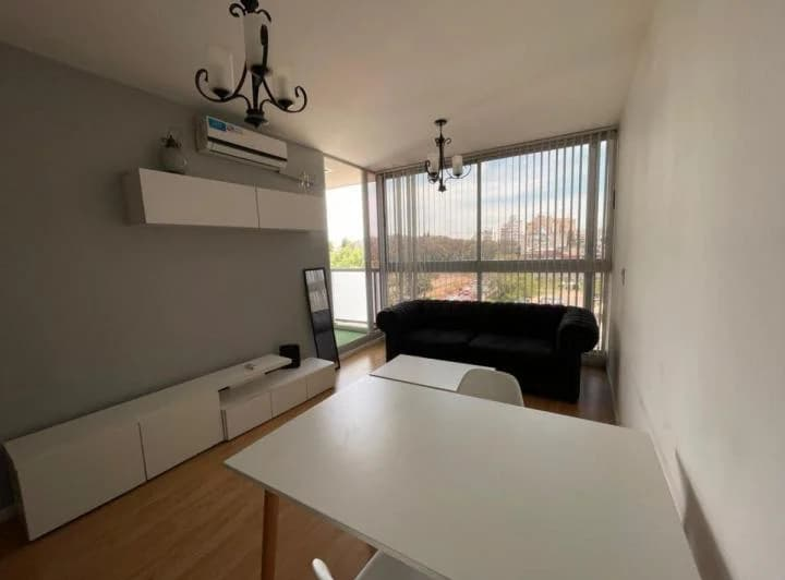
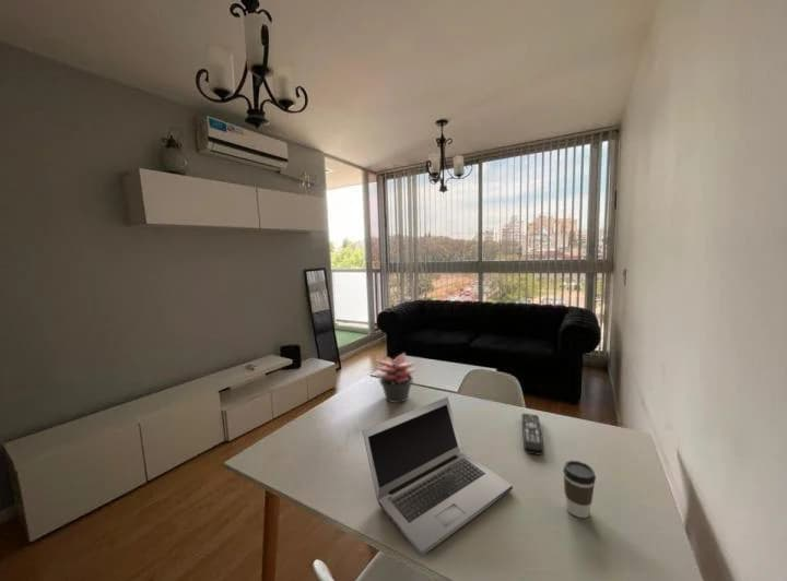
+ laptop (436, 460)
+ coffee cup (578, 489)
+ remote control (531, 431)
+ succulent plant (396, 378)
